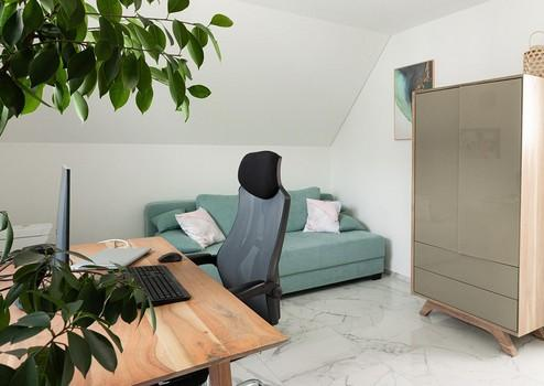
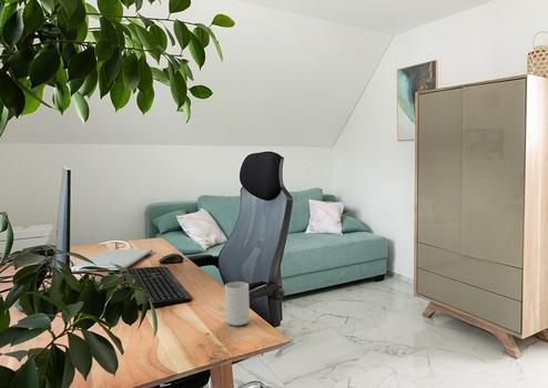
+ cup (236, 303)
